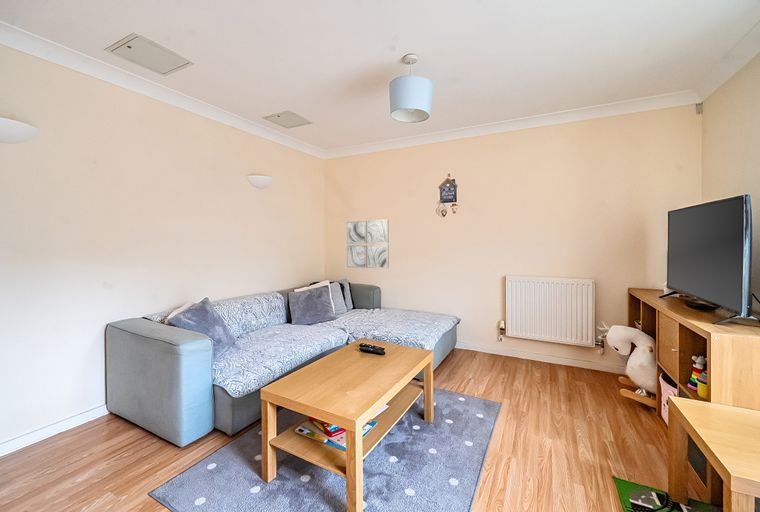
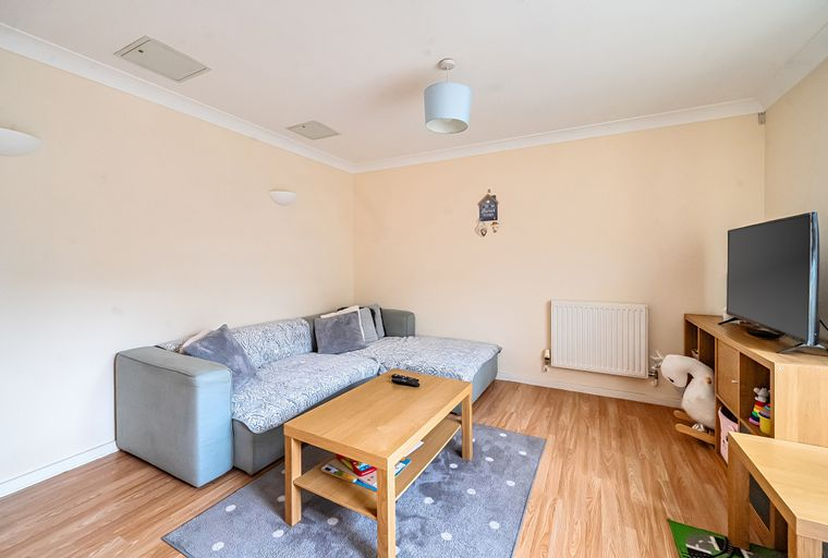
- wall art (367, 243)
